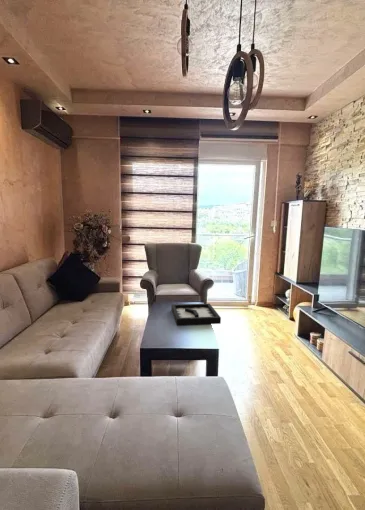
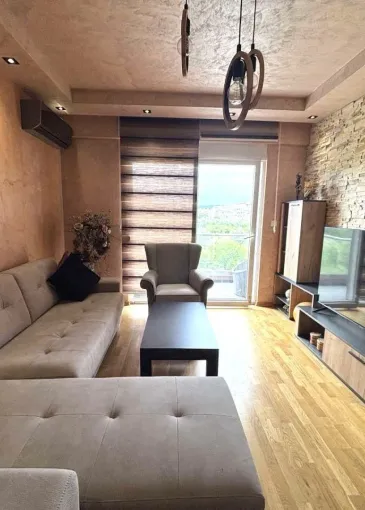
- decorative tray (194, 313)
